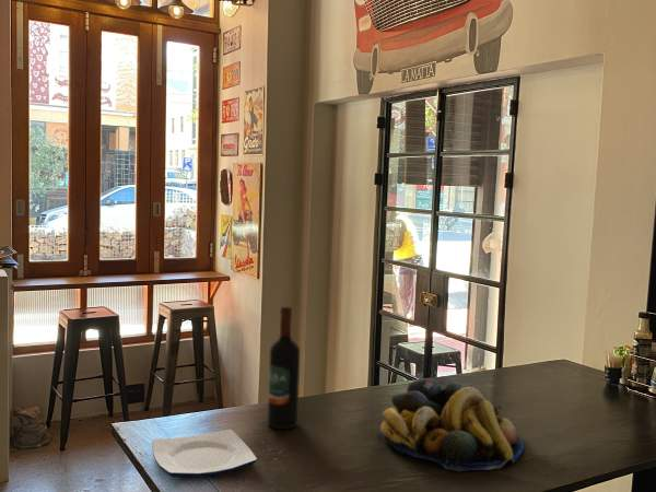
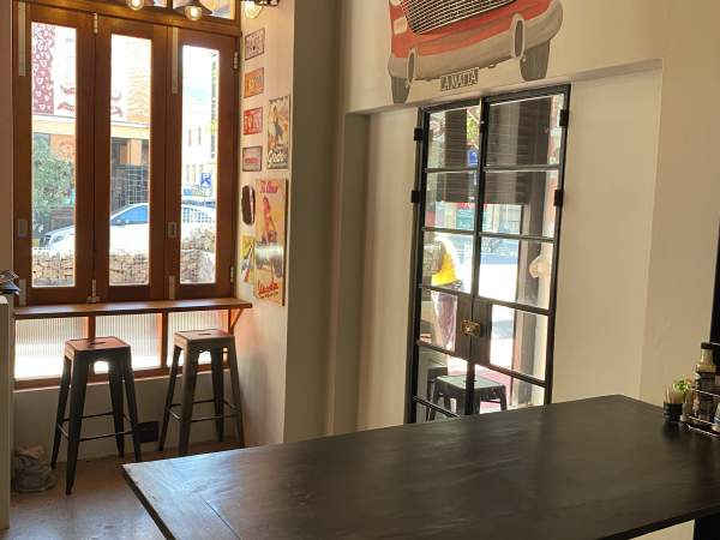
- plate (202, 455)
- fruit bowl (452, 413)
- wine bottle (284, 365)
